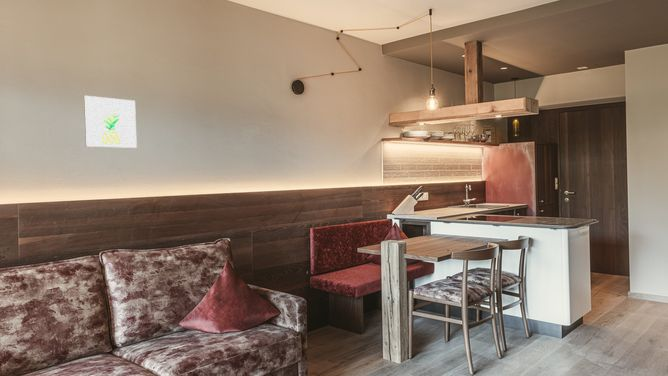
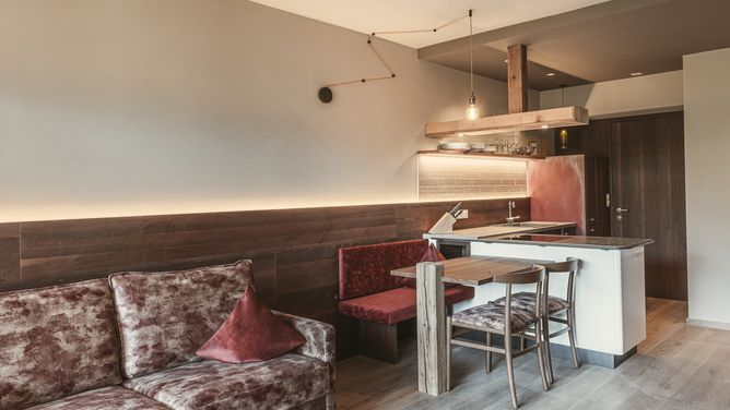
- wall art (111, 122)
